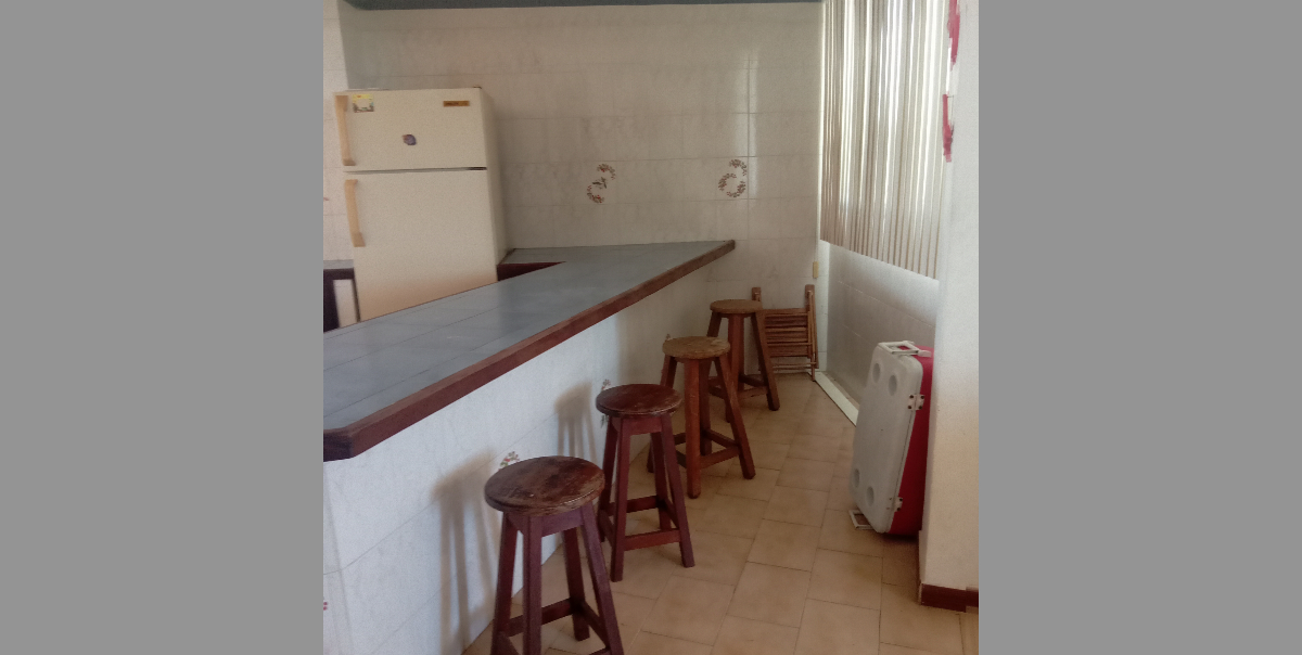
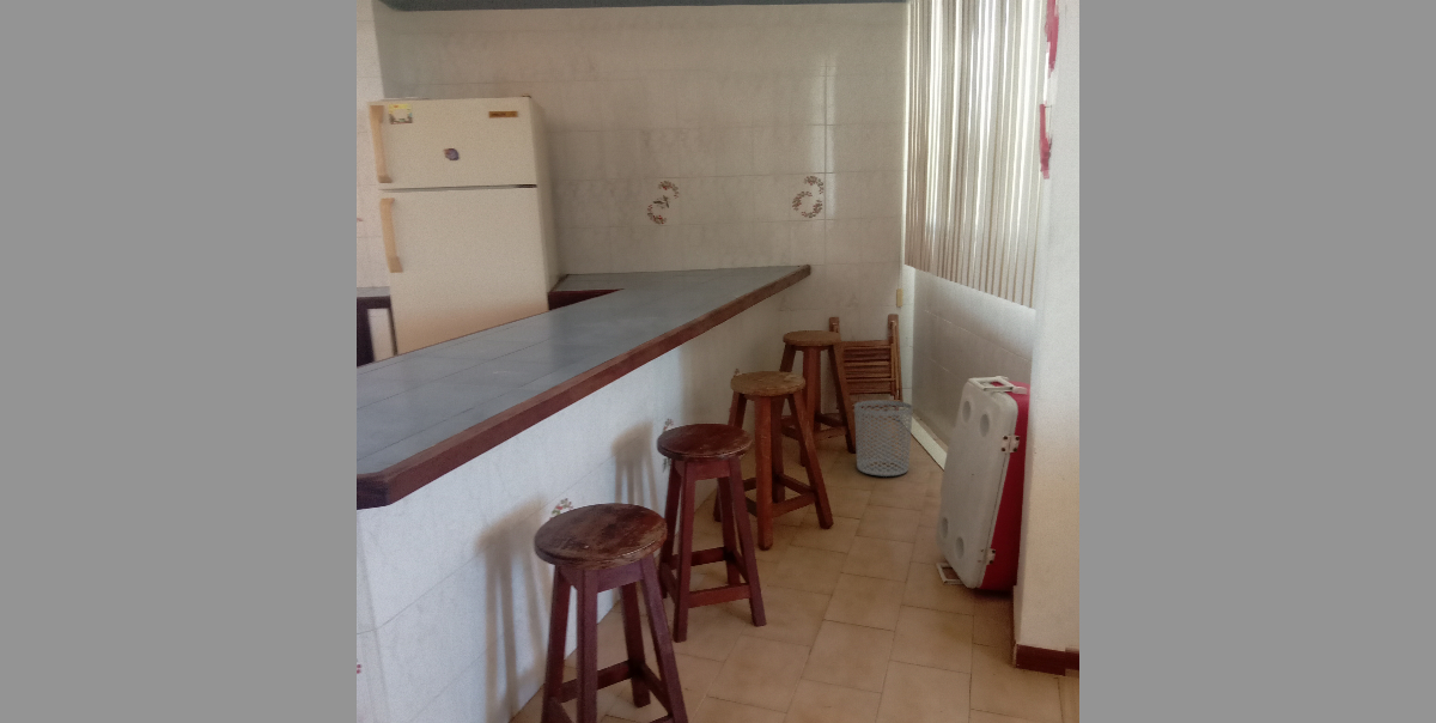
+ waste bin (883, 437)
